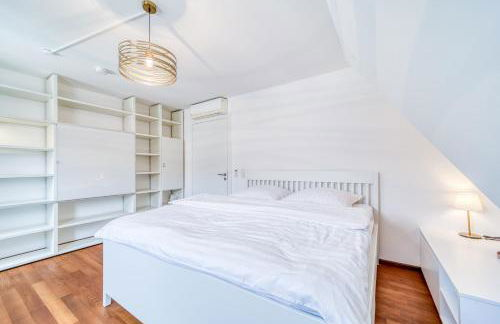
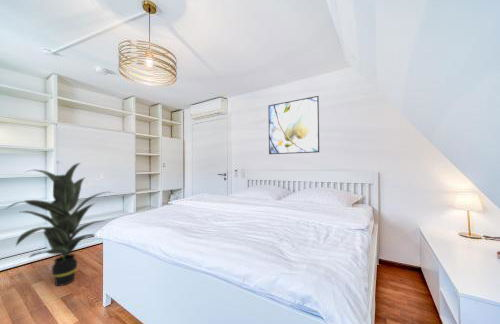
+ indoor plant (66, 223)
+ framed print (292, 127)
